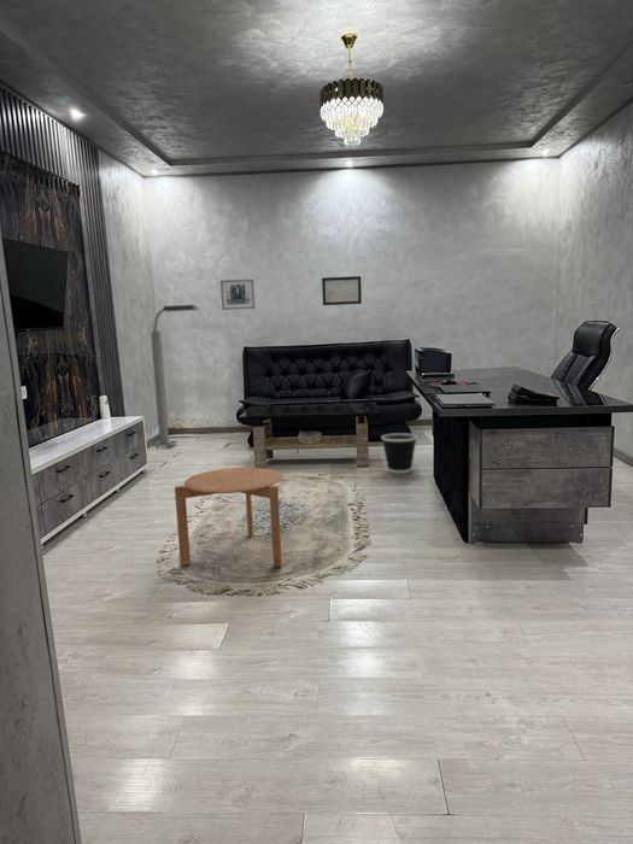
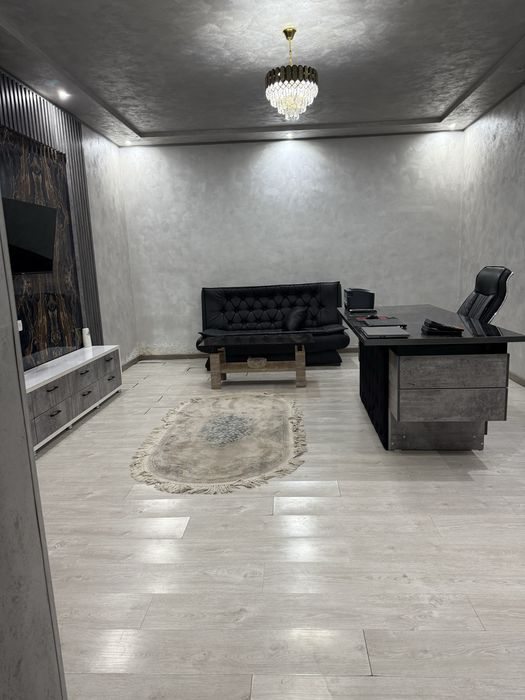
- wastebasket (399, 453)
- wall art (341, 291)
- wall art (238, 294)
- side table (247, 517)
- floor lamp (163, 376)
